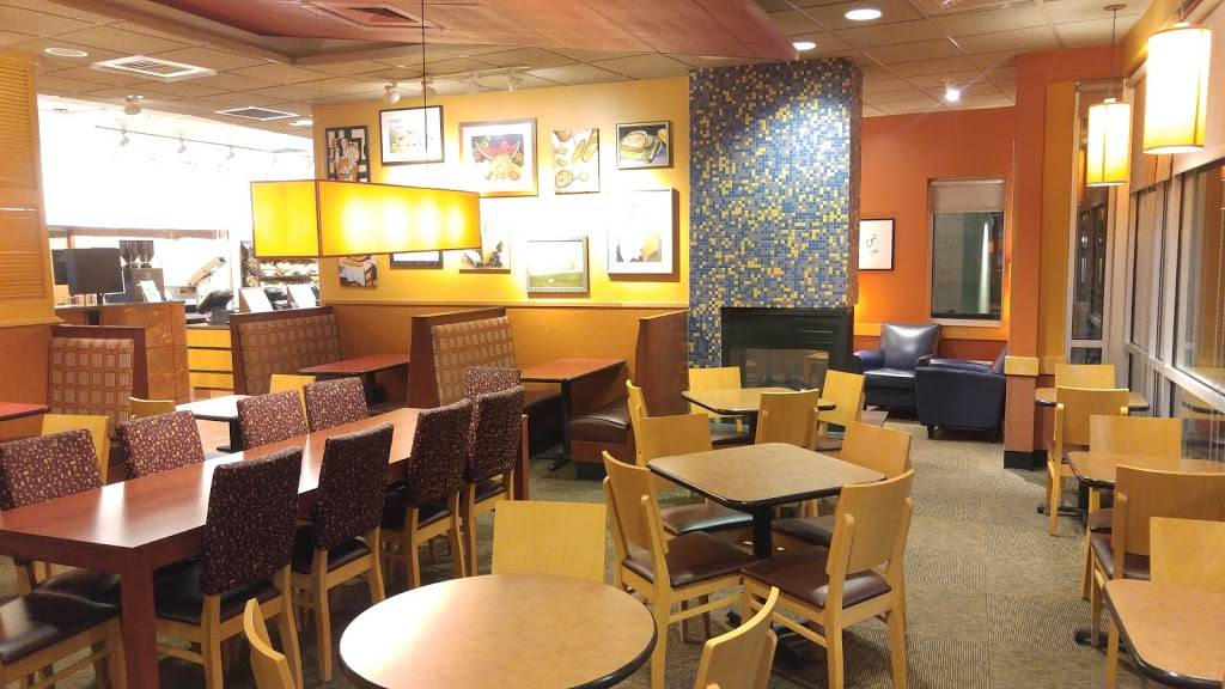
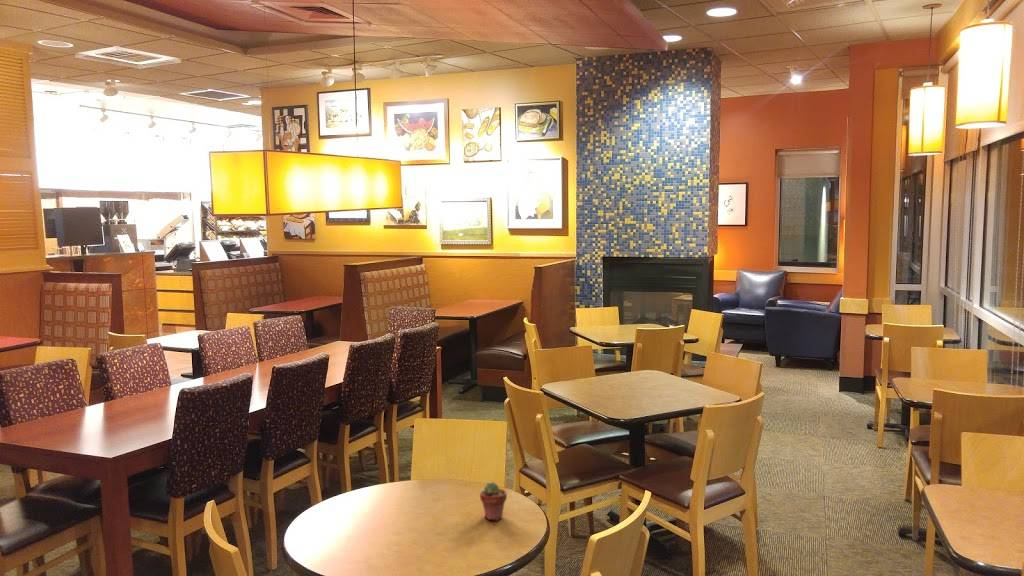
+ potted succulent (493, 499)
